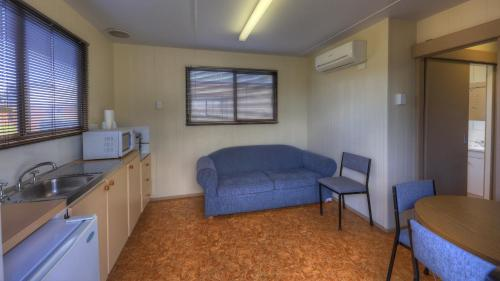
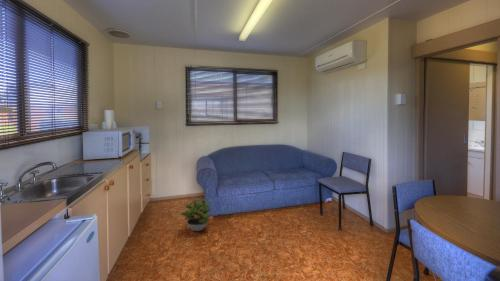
+ potted plant (196, 213)
